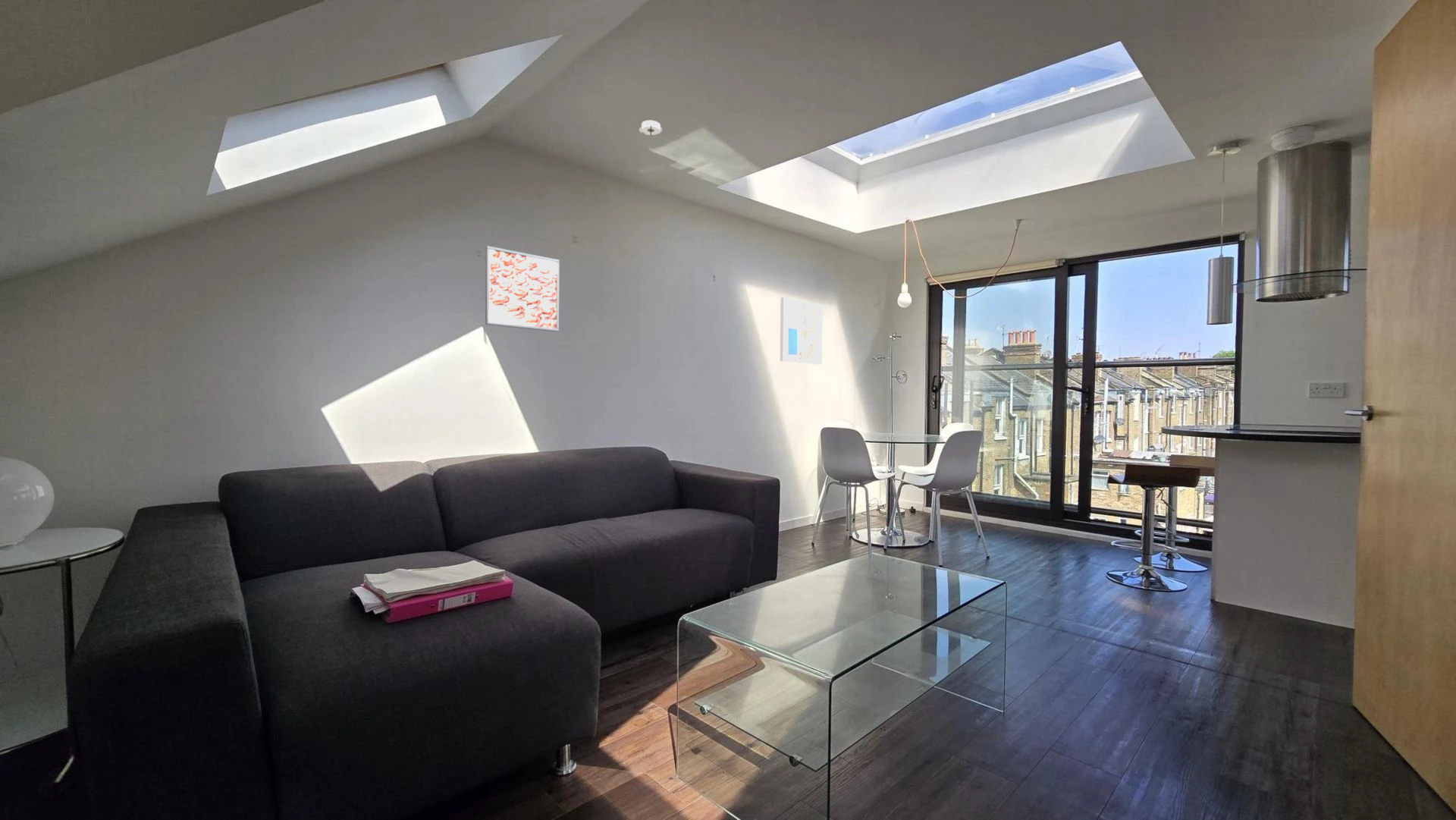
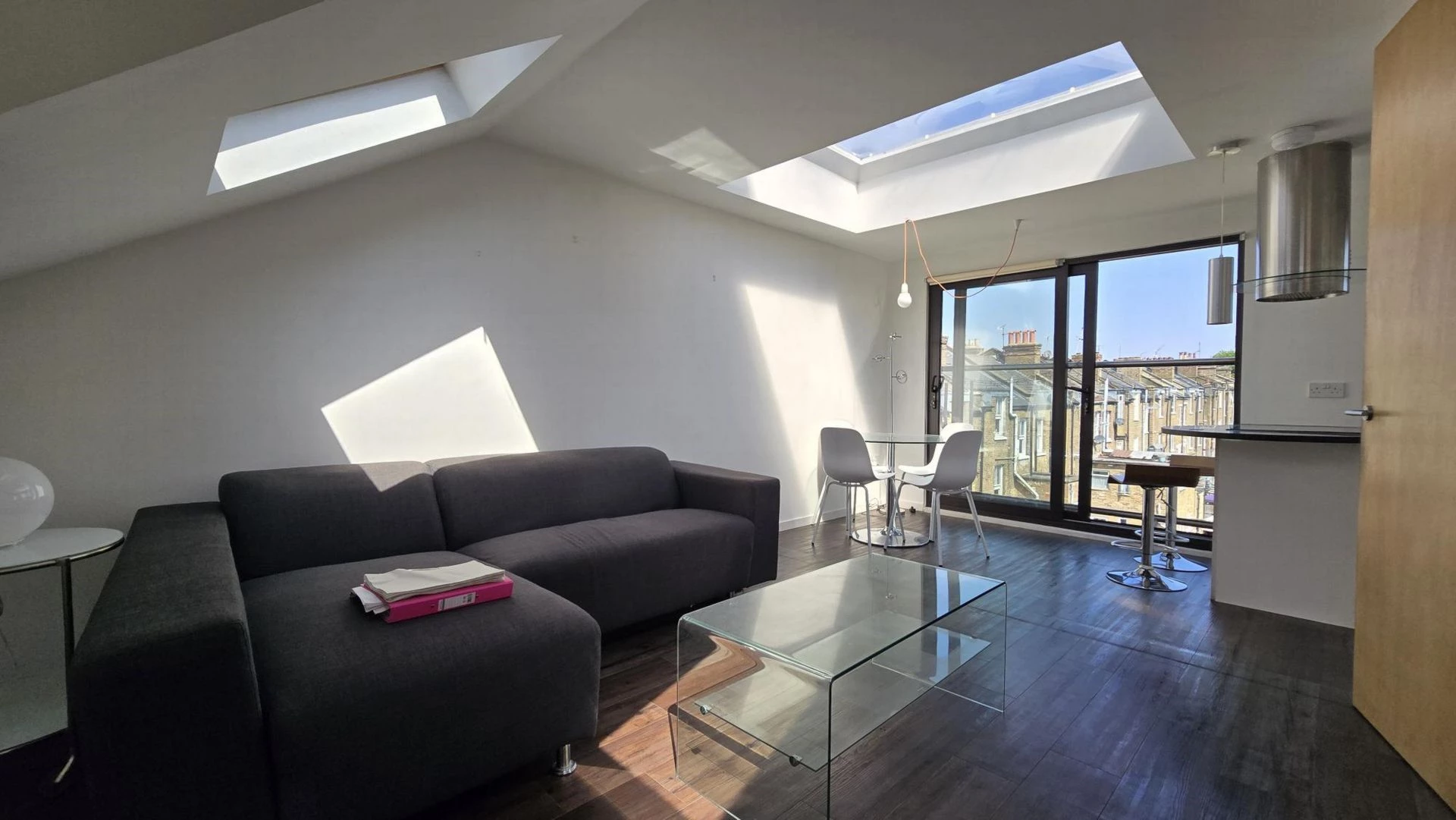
- smoke detector (650, 127)
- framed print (523, 291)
- wall art (802, 331)
